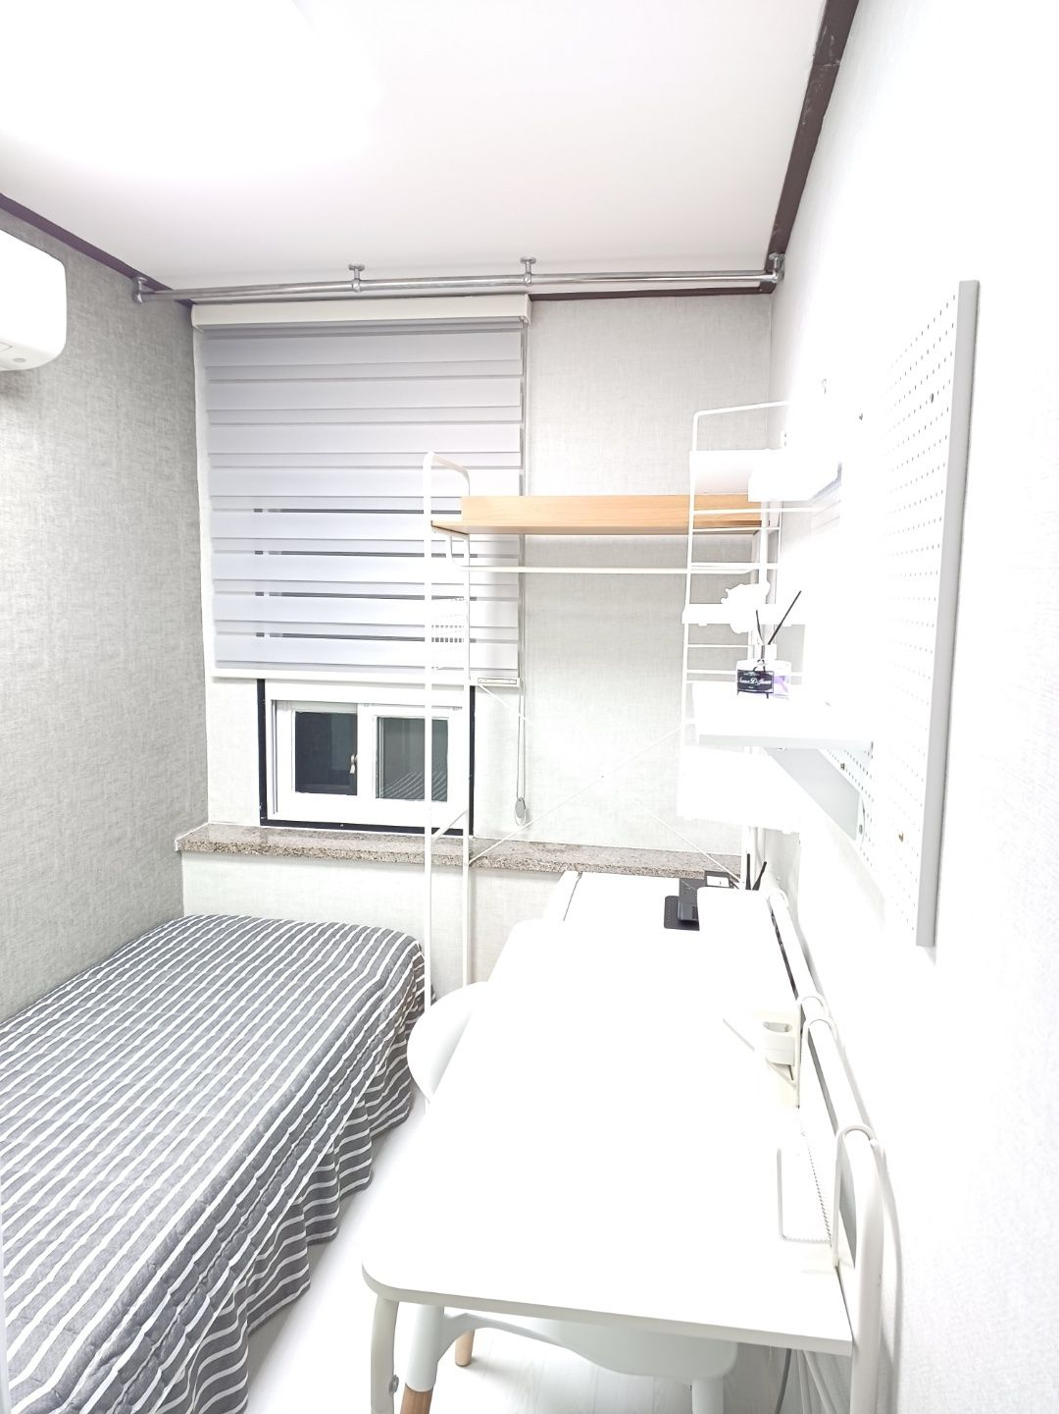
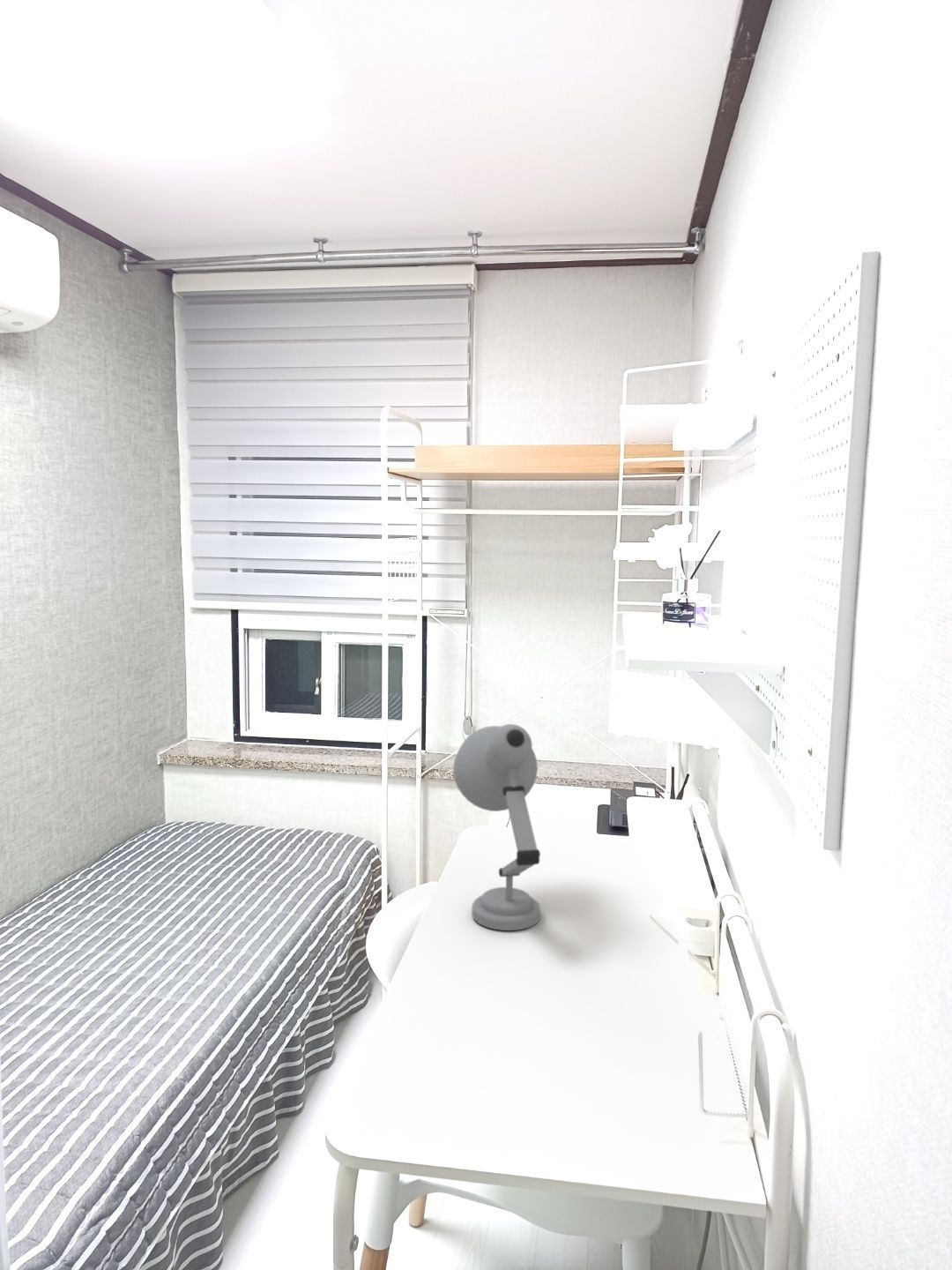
+ desk lamp (509, 816)
